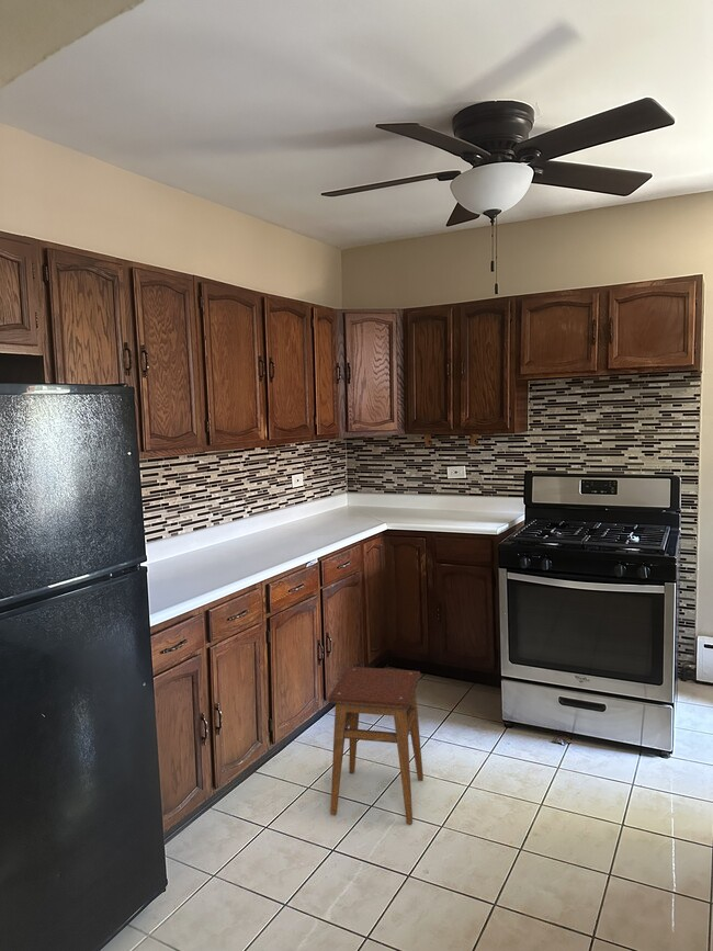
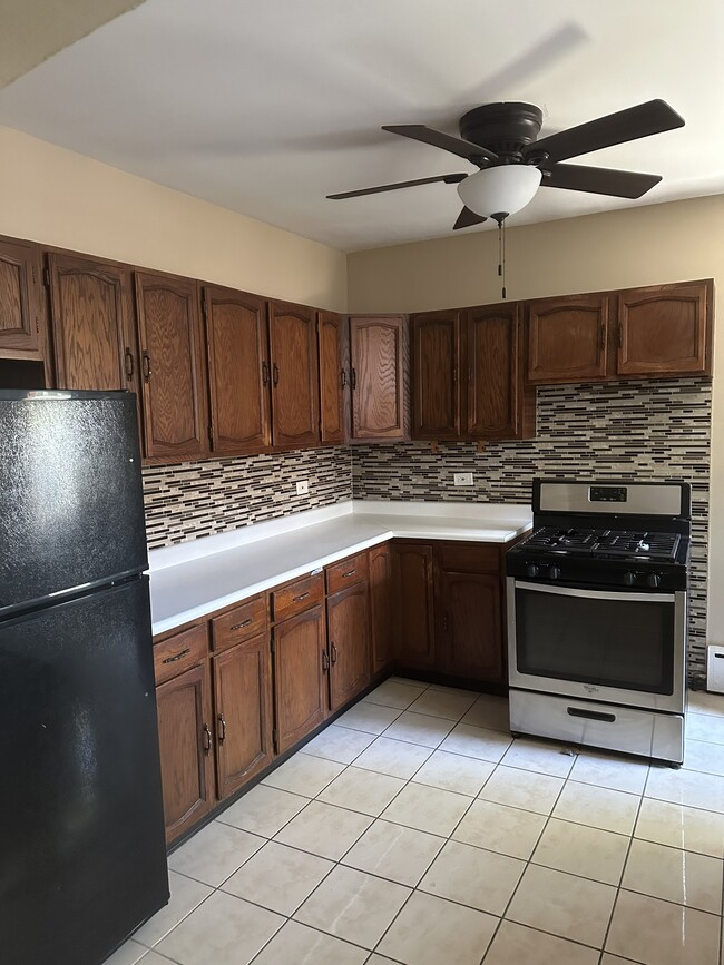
- stool (377, 739)
